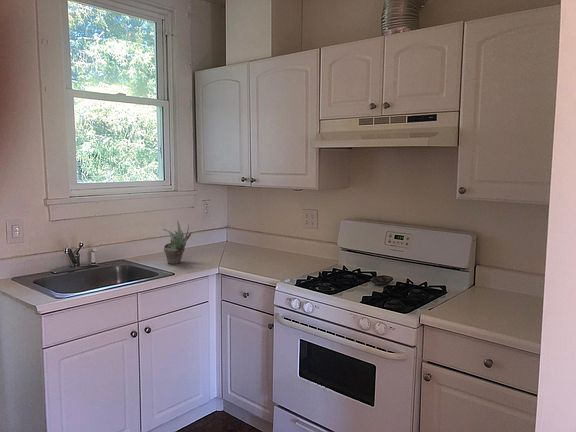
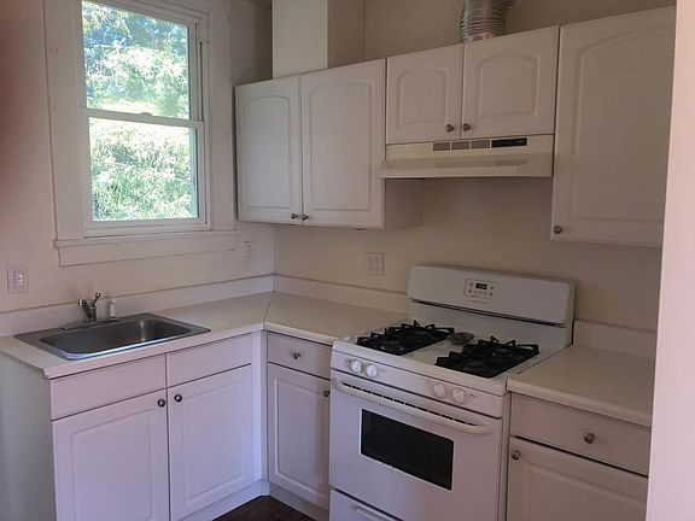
- succulent plant (175, 242)
